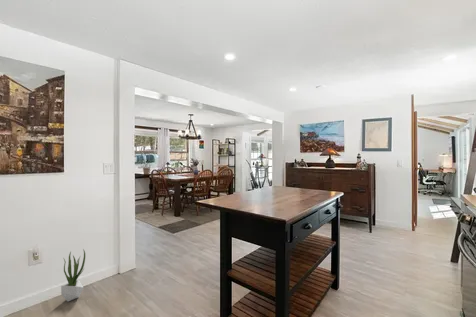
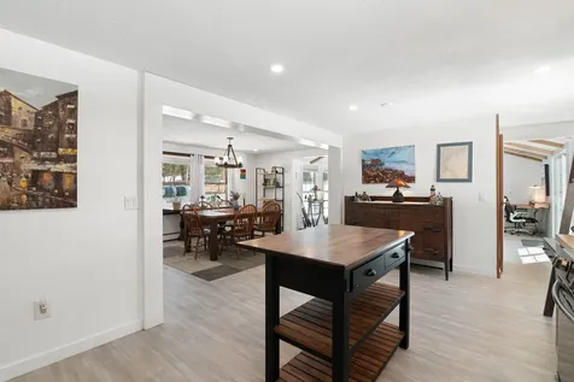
- potted plant (74, 274)
